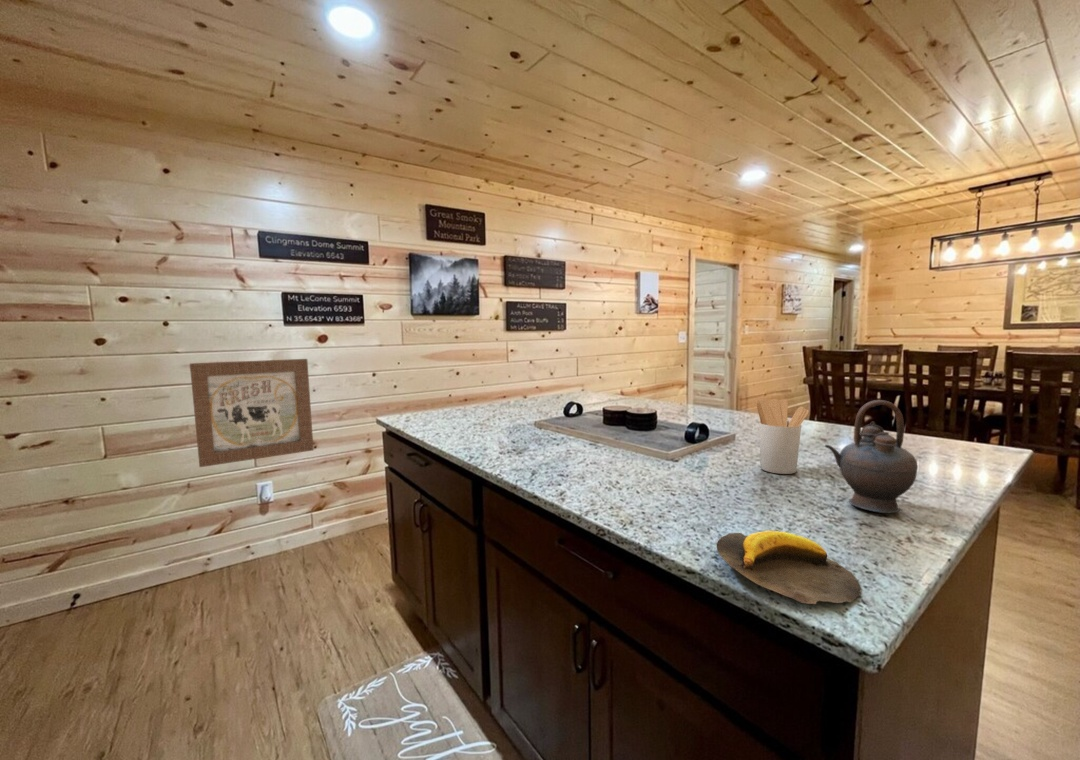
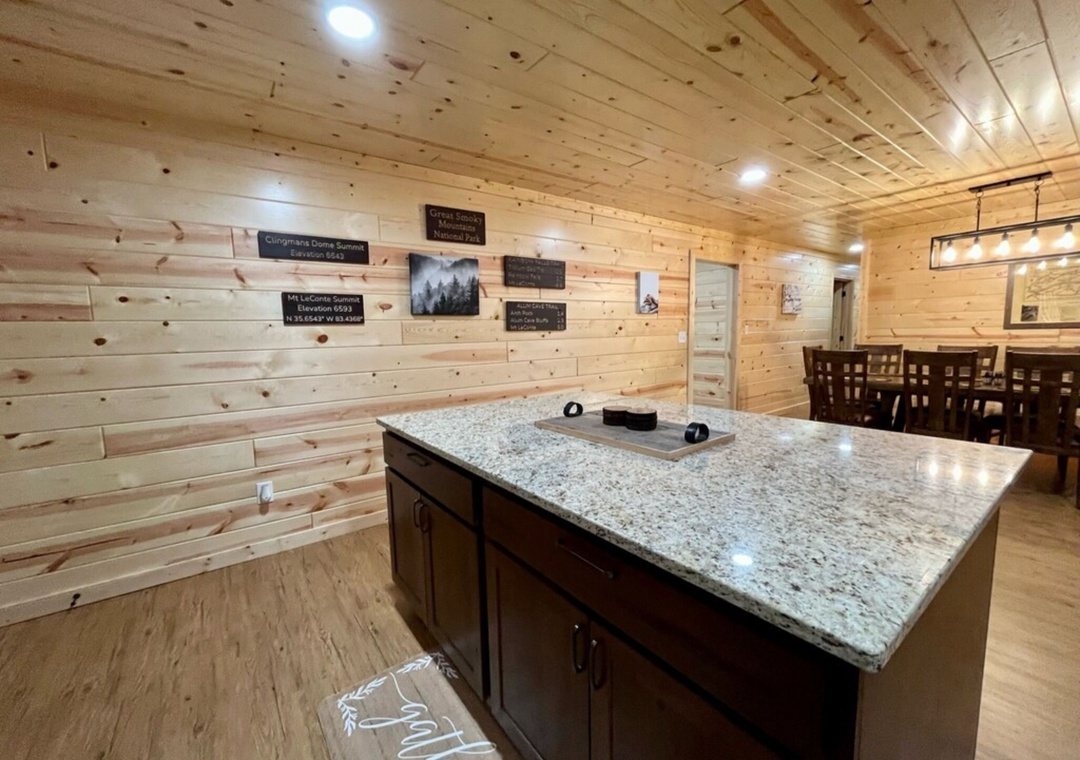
- teapot (868, 453)
- banana (784, 555)
- utensil holder (776, 432)
- wall art (256, 409)
